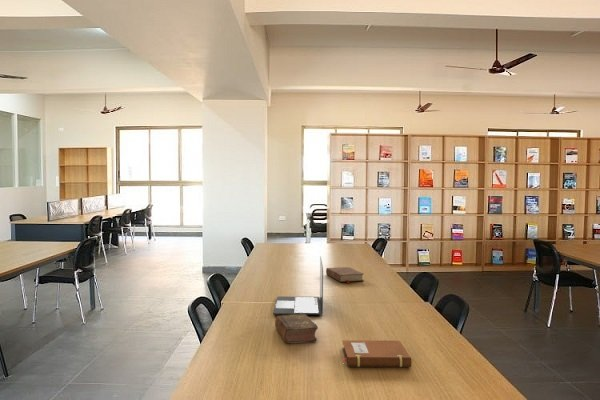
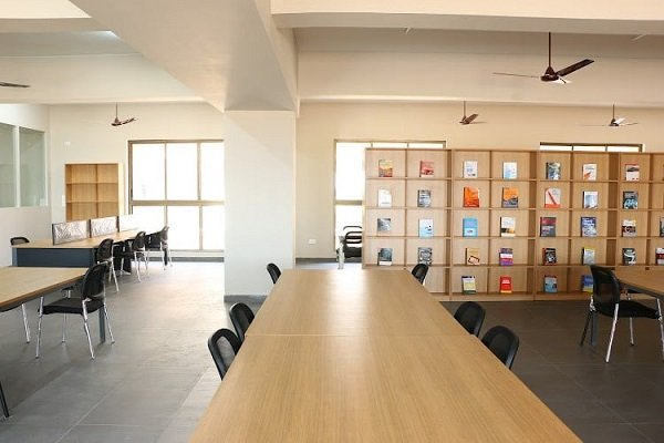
- book (295, 327)
- laptop (298, 297)
- book (344, 274)
- notebook (373, 353)
